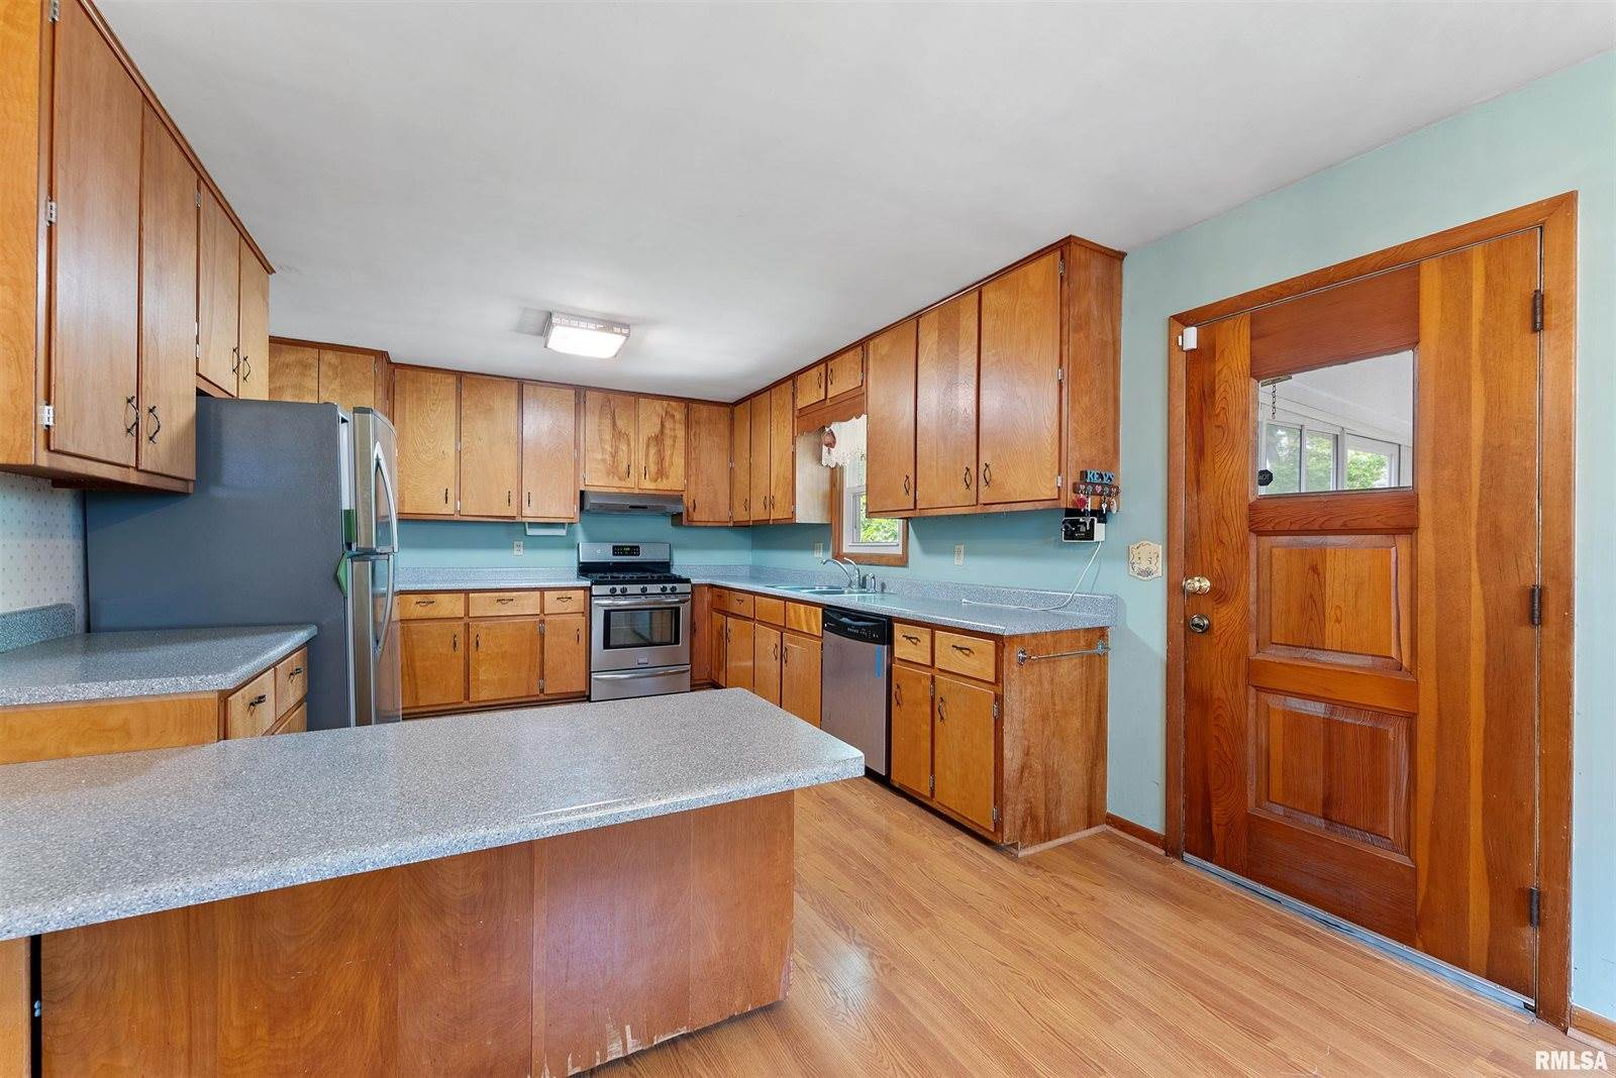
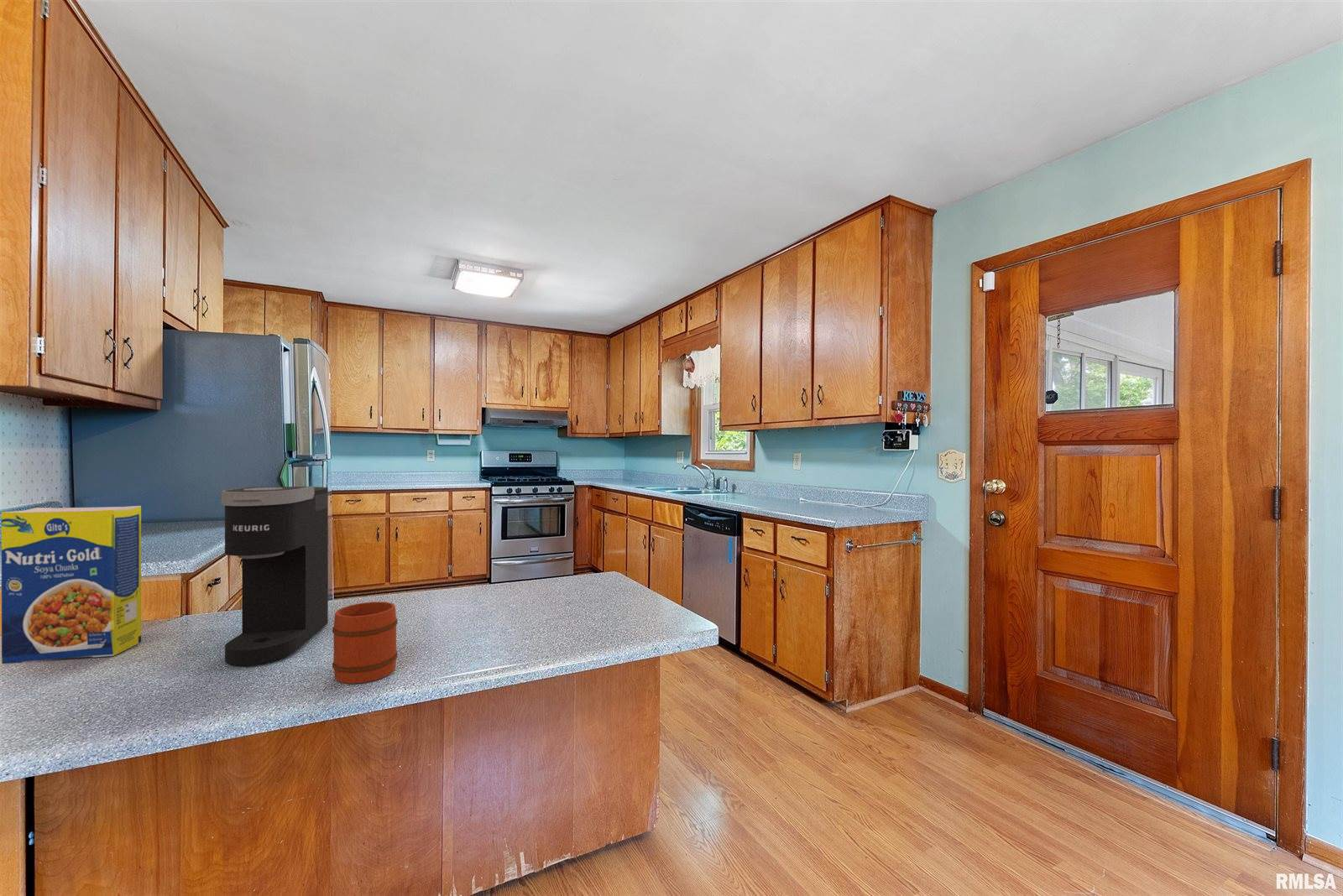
+ mug (368, 638)
+ legume (75, 581)
+ coffee maker (280, 563)
